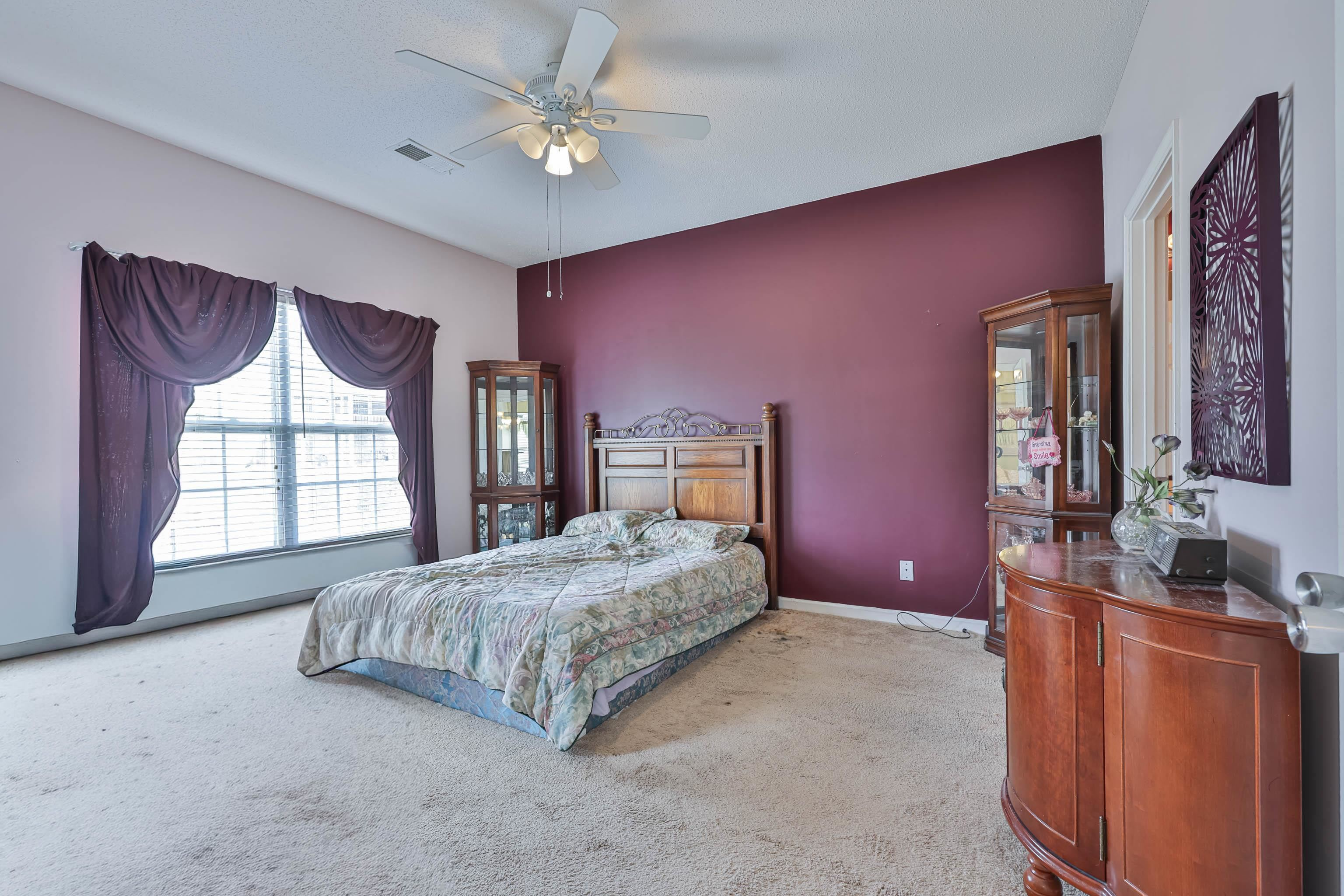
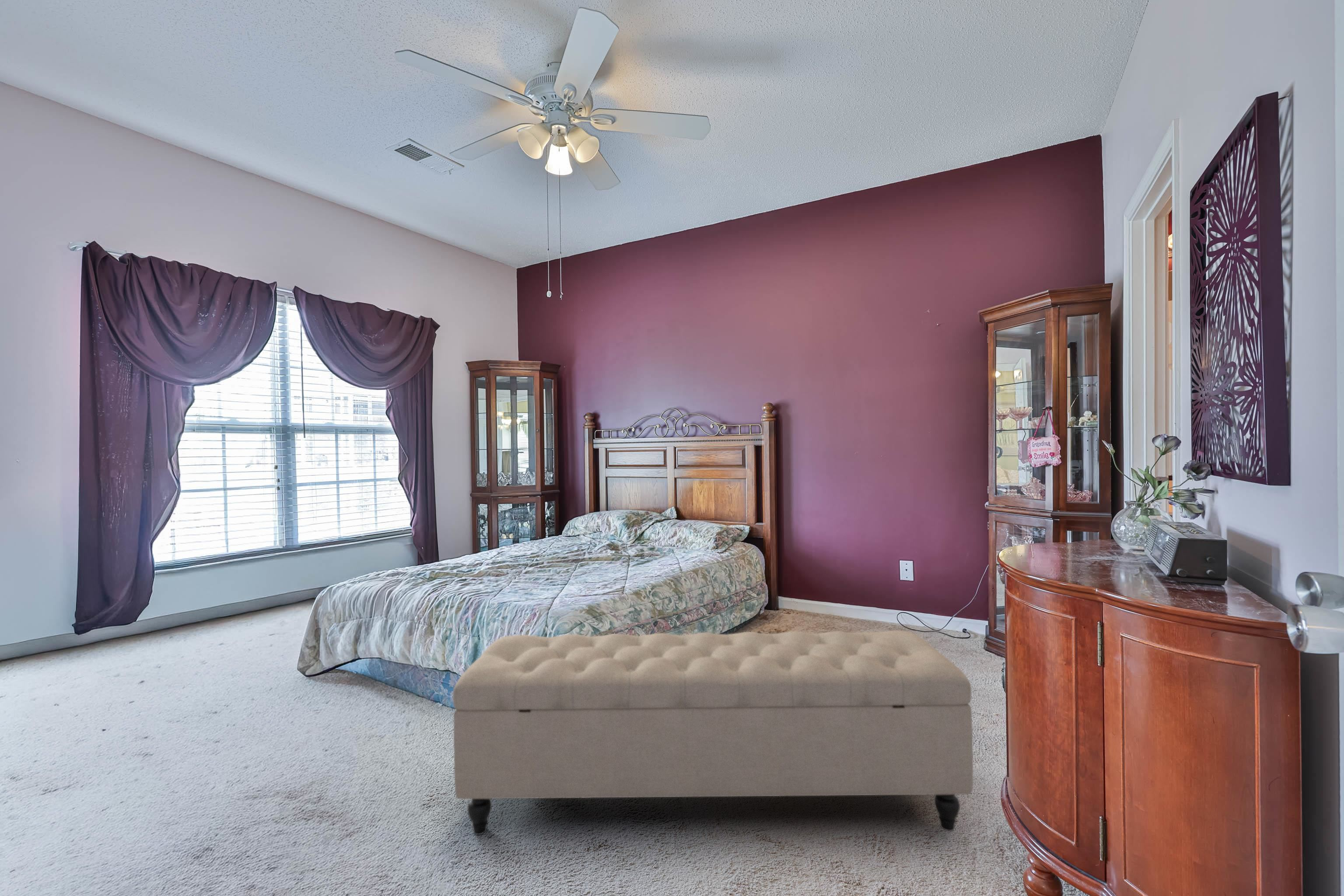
+ bench (708, 720)
